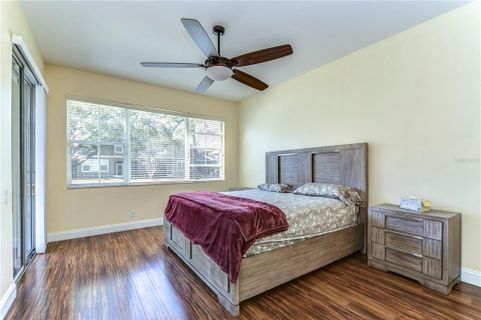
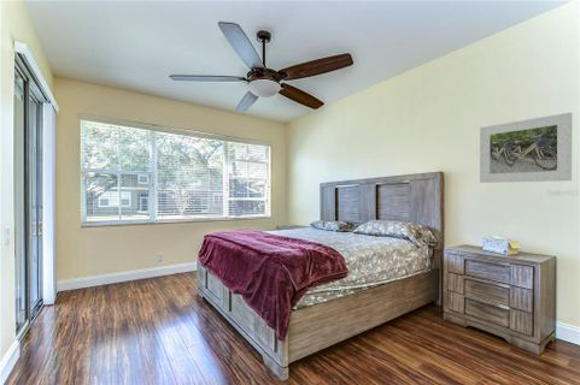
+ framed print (521, 150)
